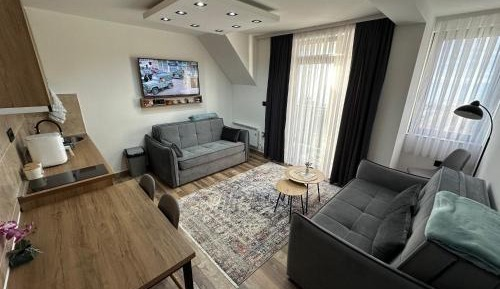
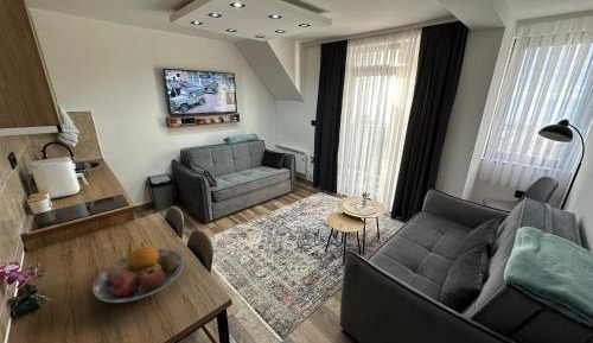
+ fruit bowl (141, 268)
